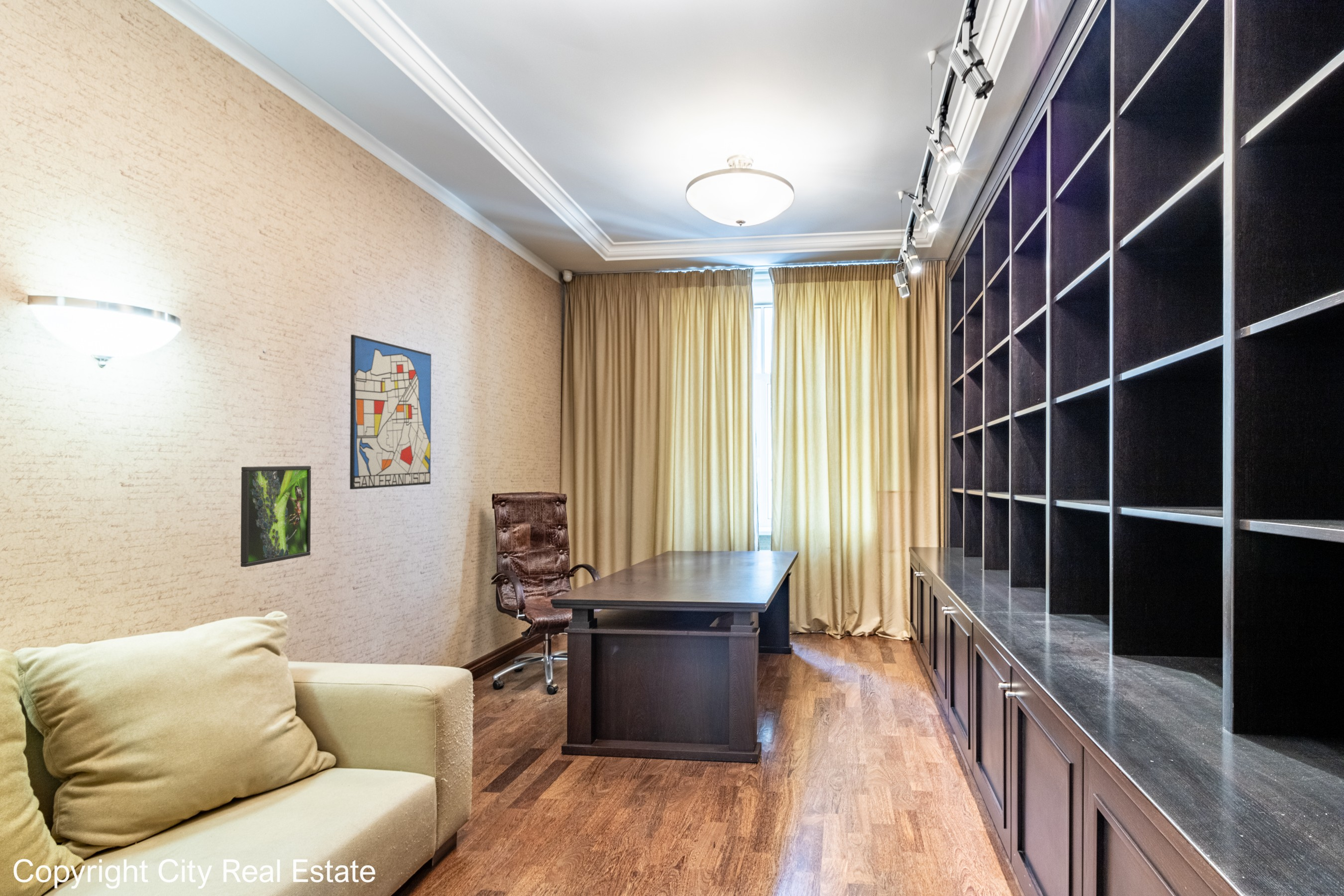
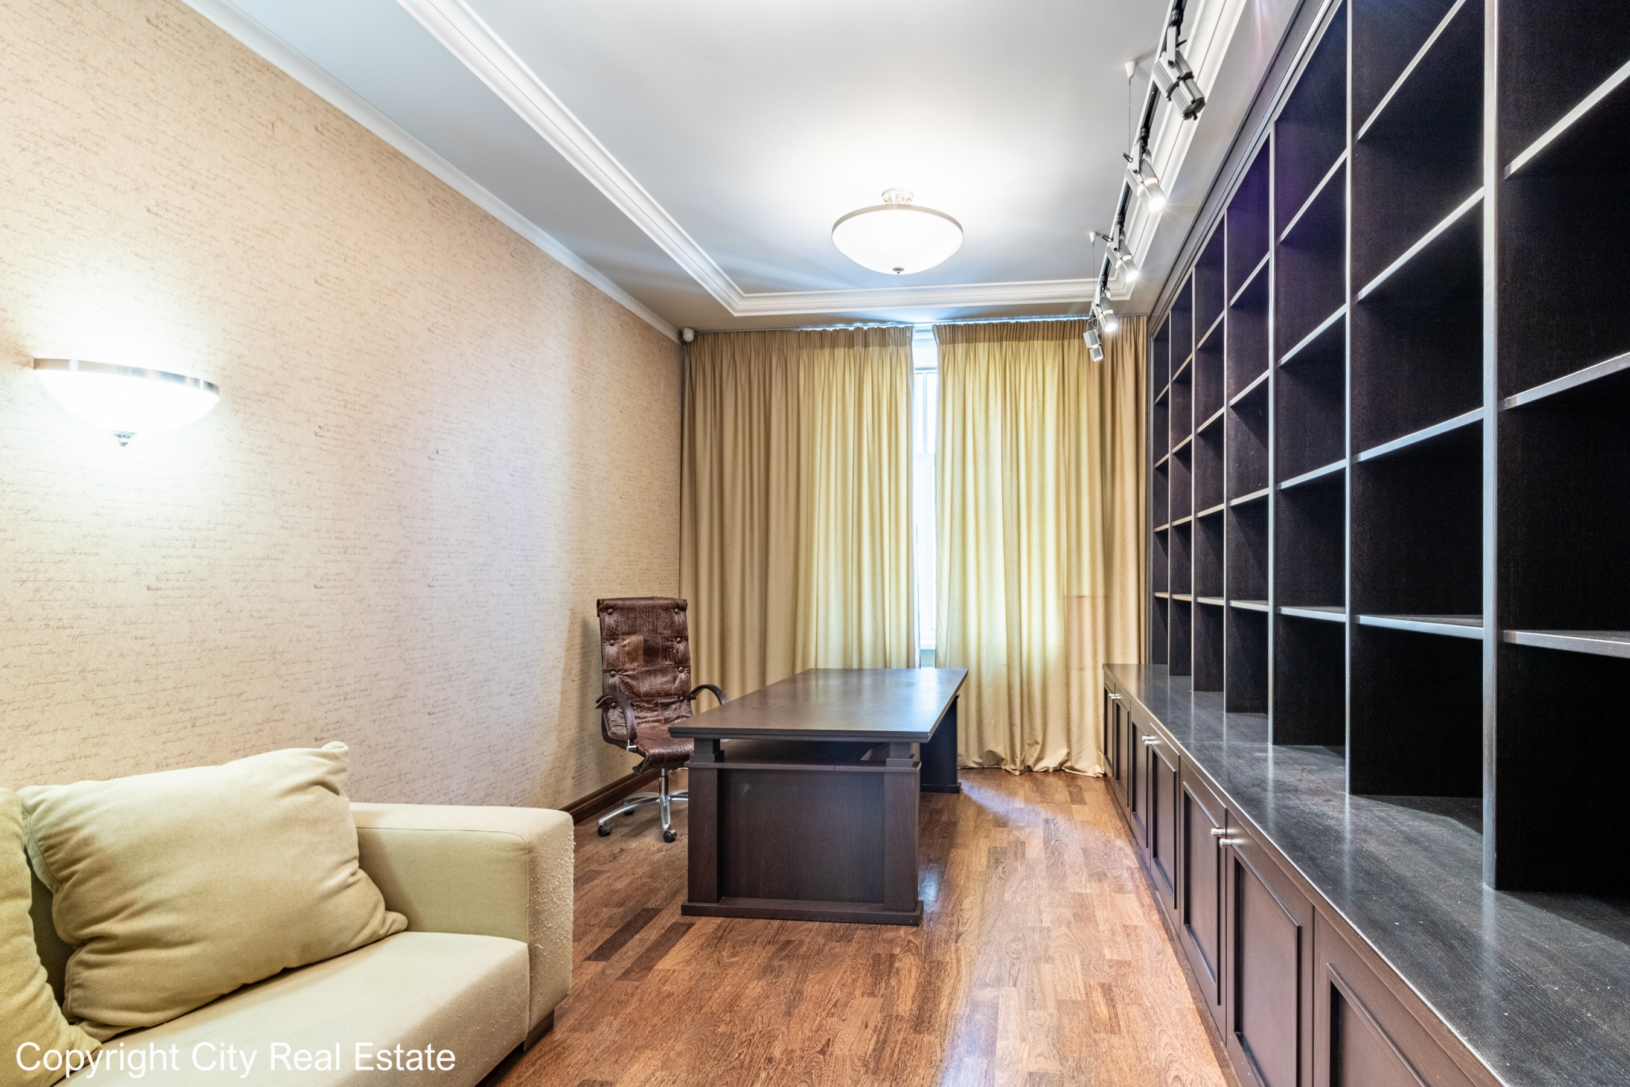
- wall art (394, 416)
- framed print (278, 513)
